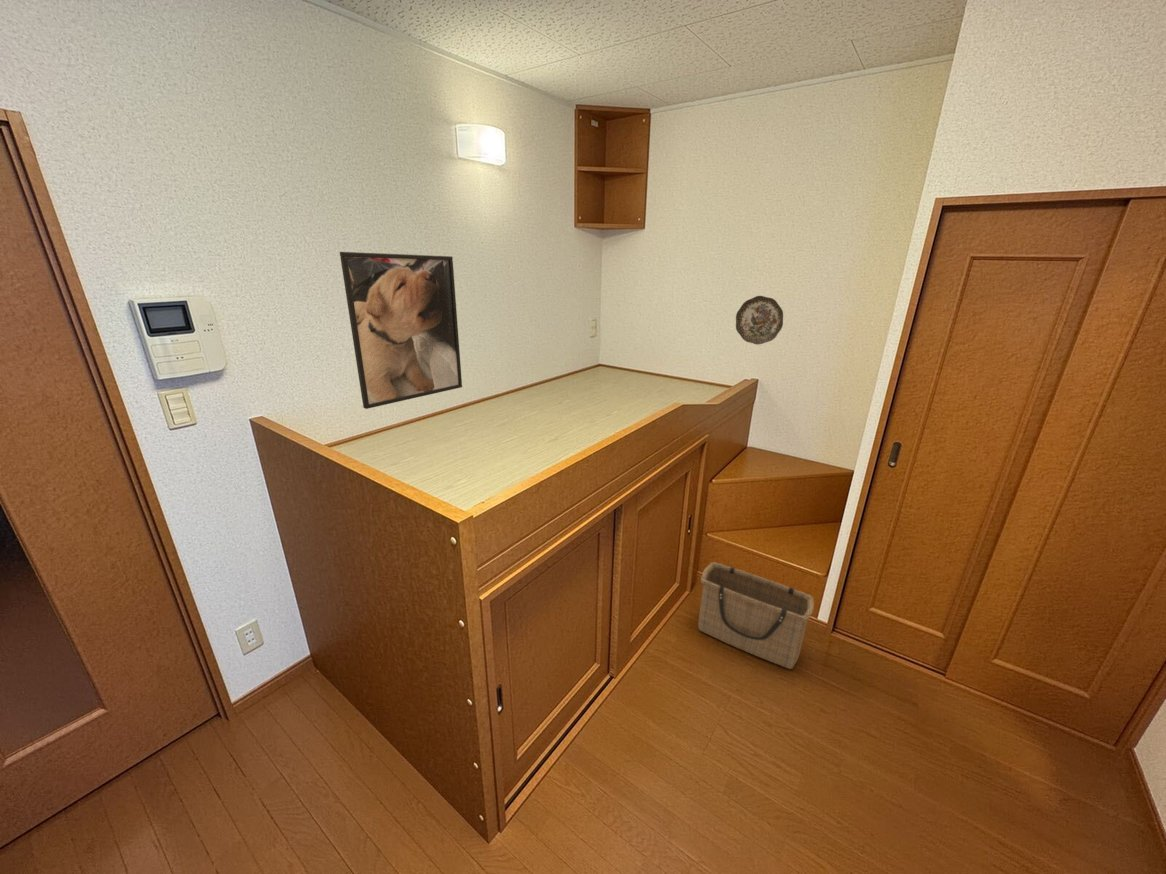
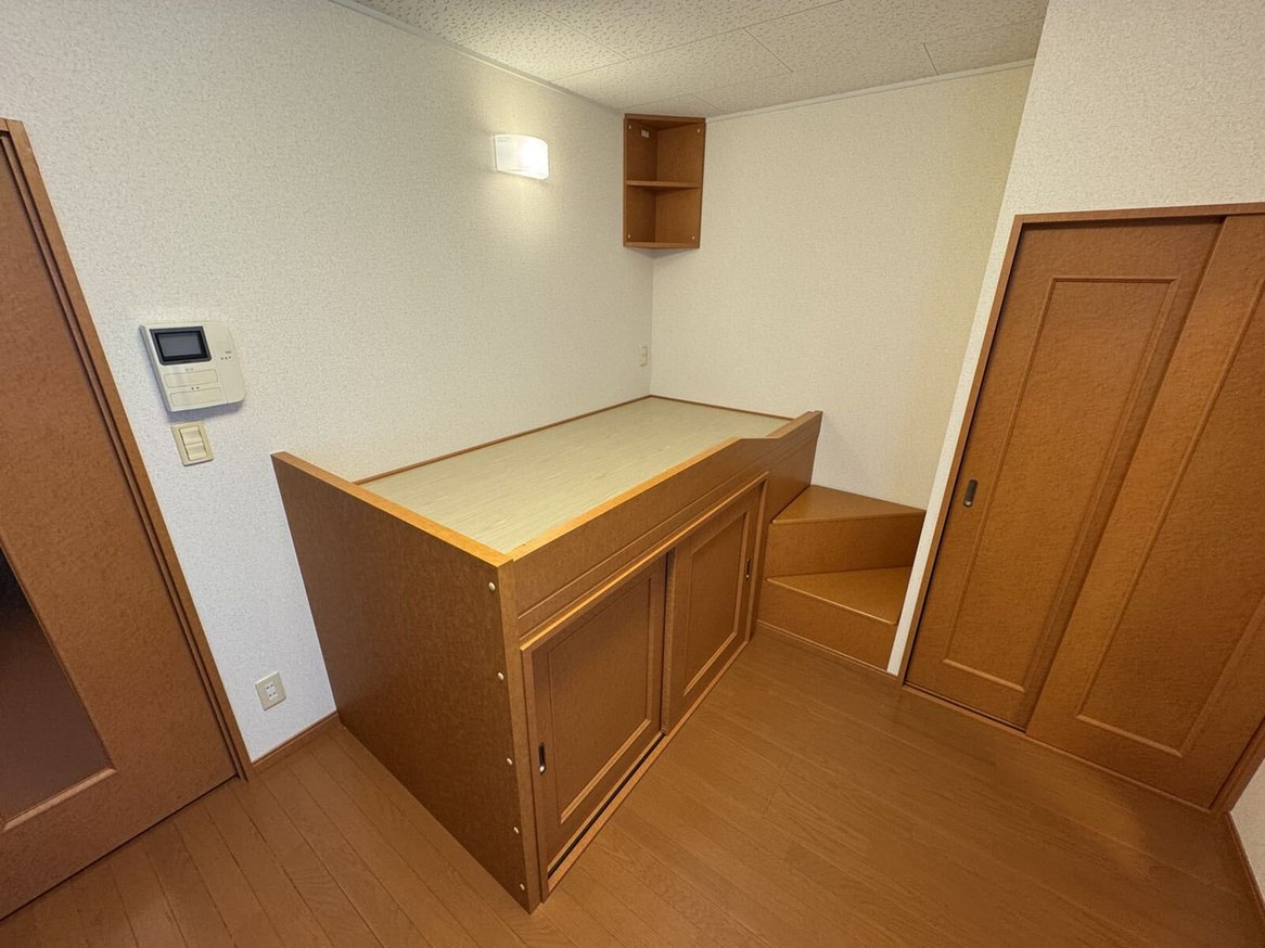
- decorative plate (759, 320)
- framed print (409, 329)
- basket (751, 614)
